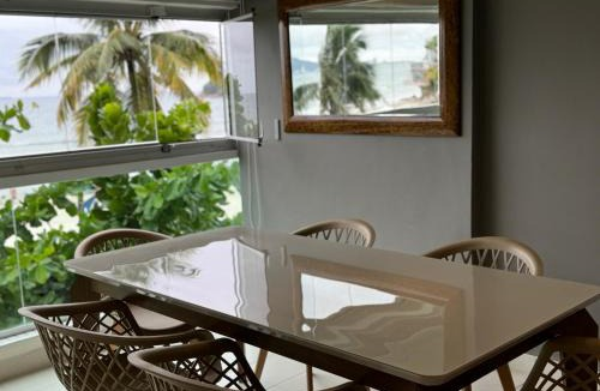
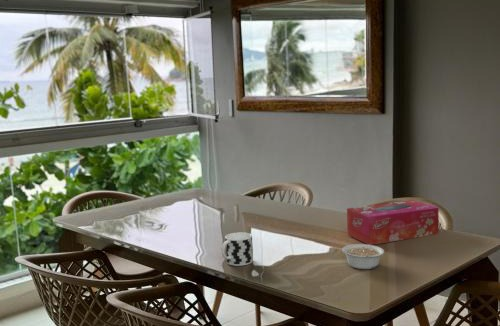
+ cup (235, 249)
+ legume (364, 256)
+ tissue box (392, 221)
